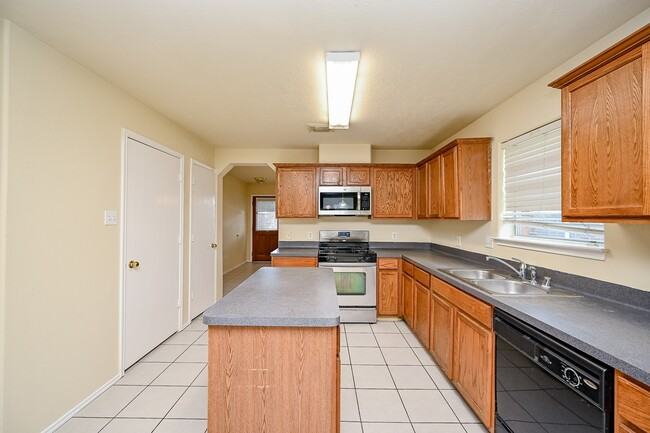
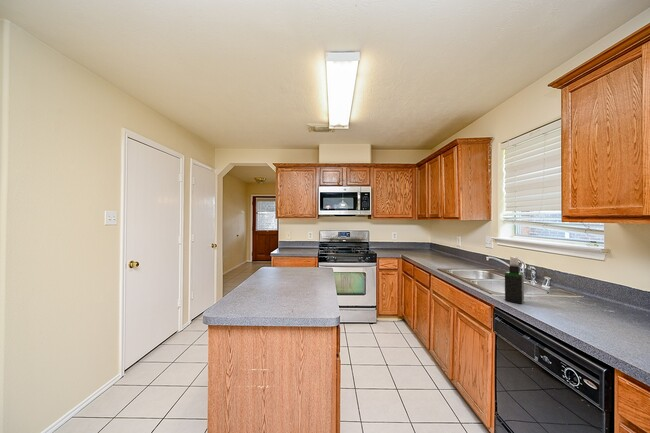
+ spray bottle (514, 279)
